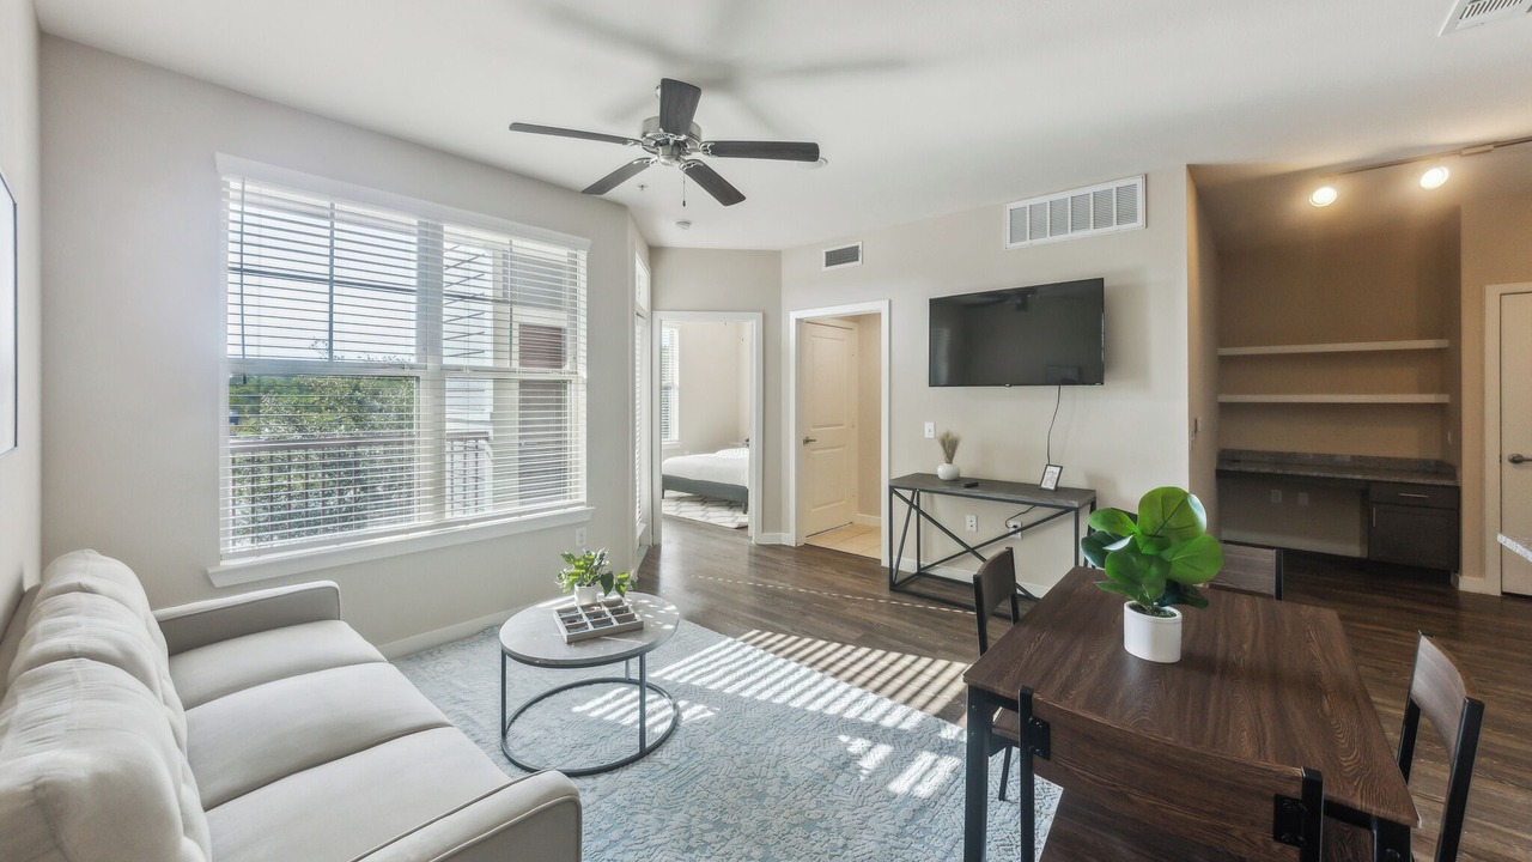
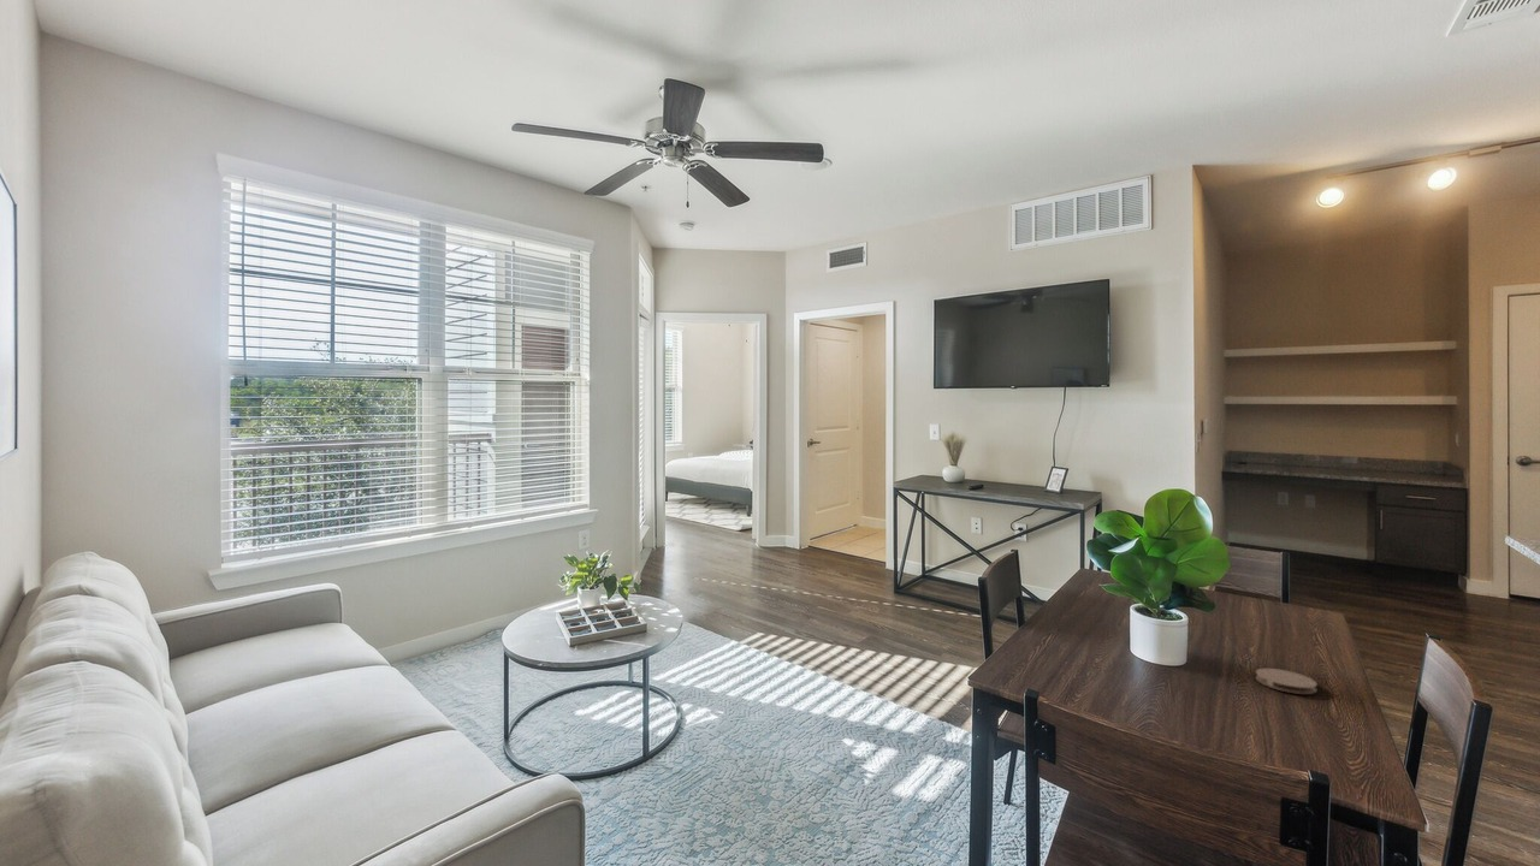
+ coaster (1285, 680)
